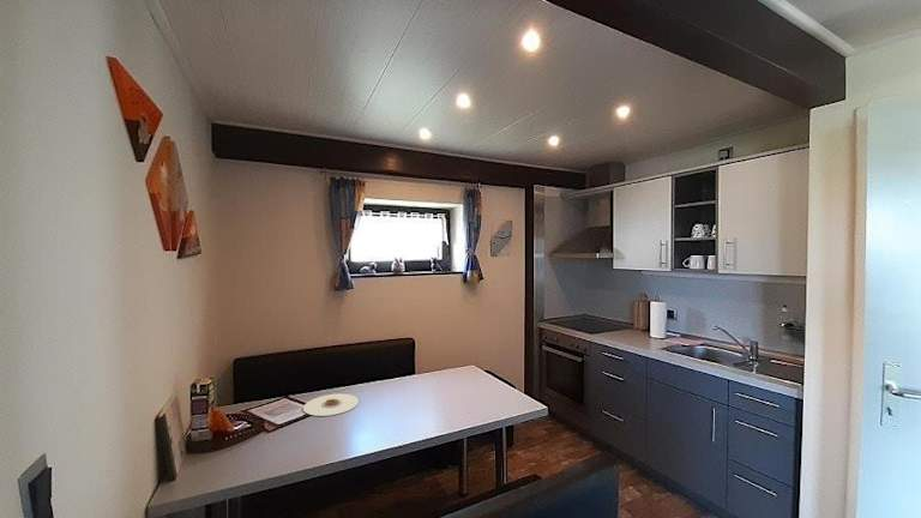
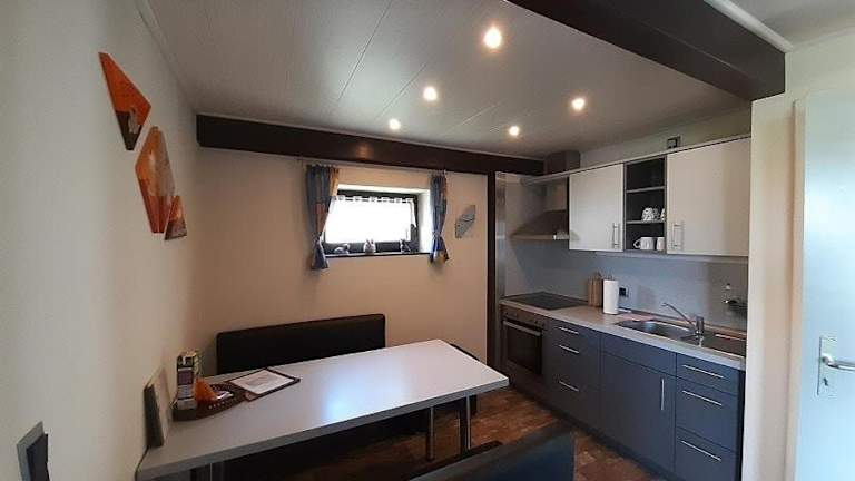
- plate (331, 402)
